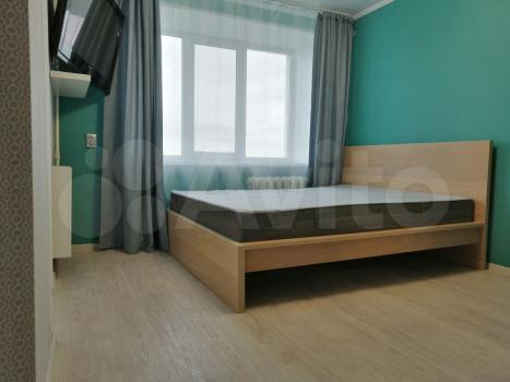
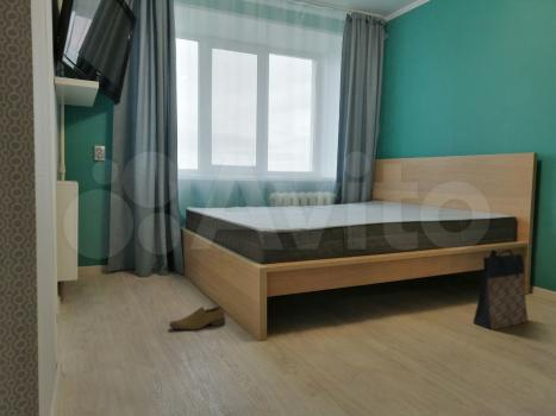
+ shoe (198, 316)
+ bag (501, 285)
